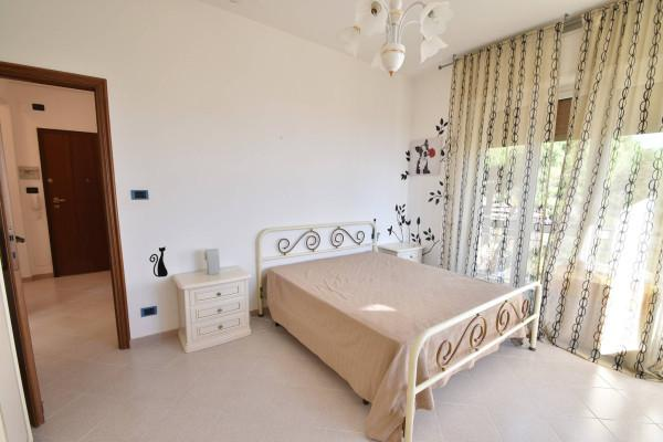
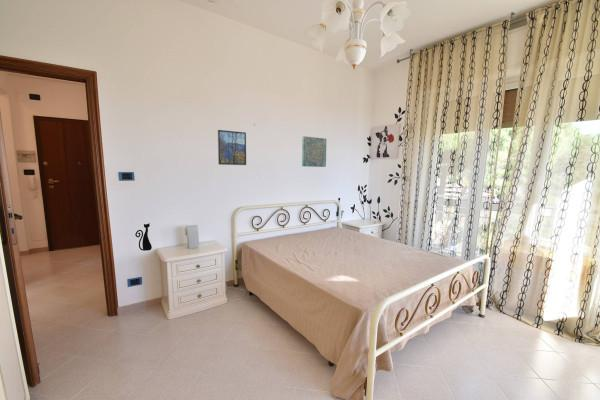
+ wall art (314, 152)
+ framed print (232, 148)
